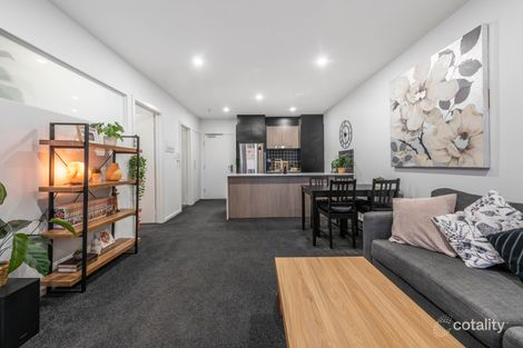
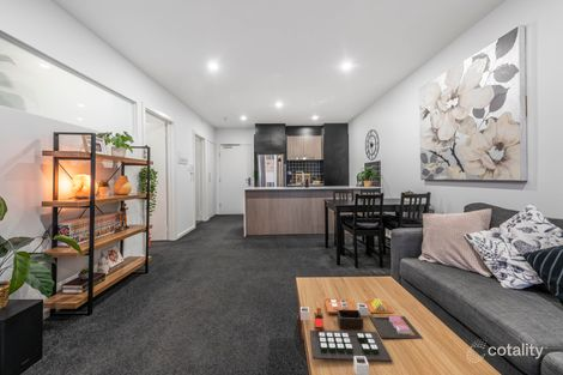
+ toy food set (357, 319)
